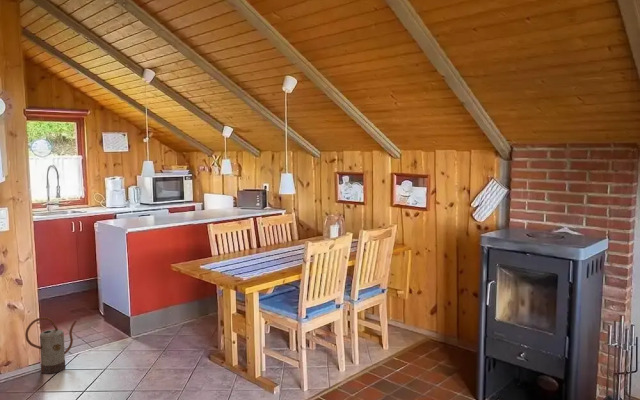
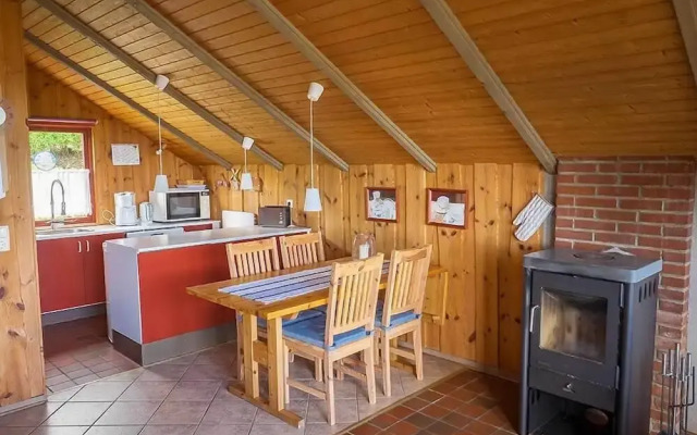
- watering can (52, 342)
